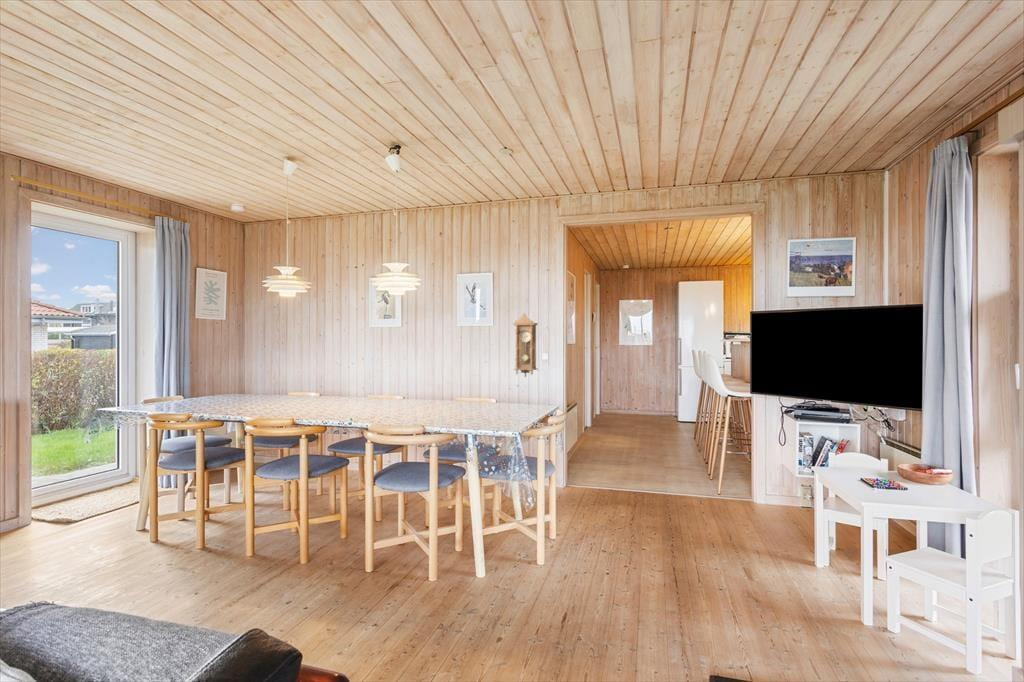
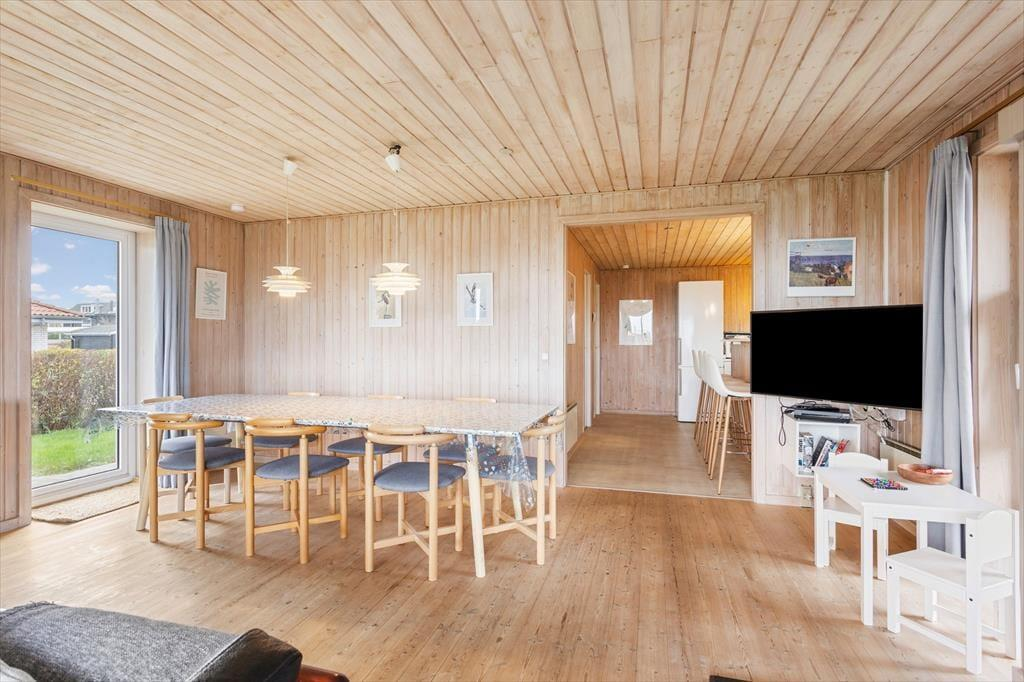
- pendulum clock (525, 345)
